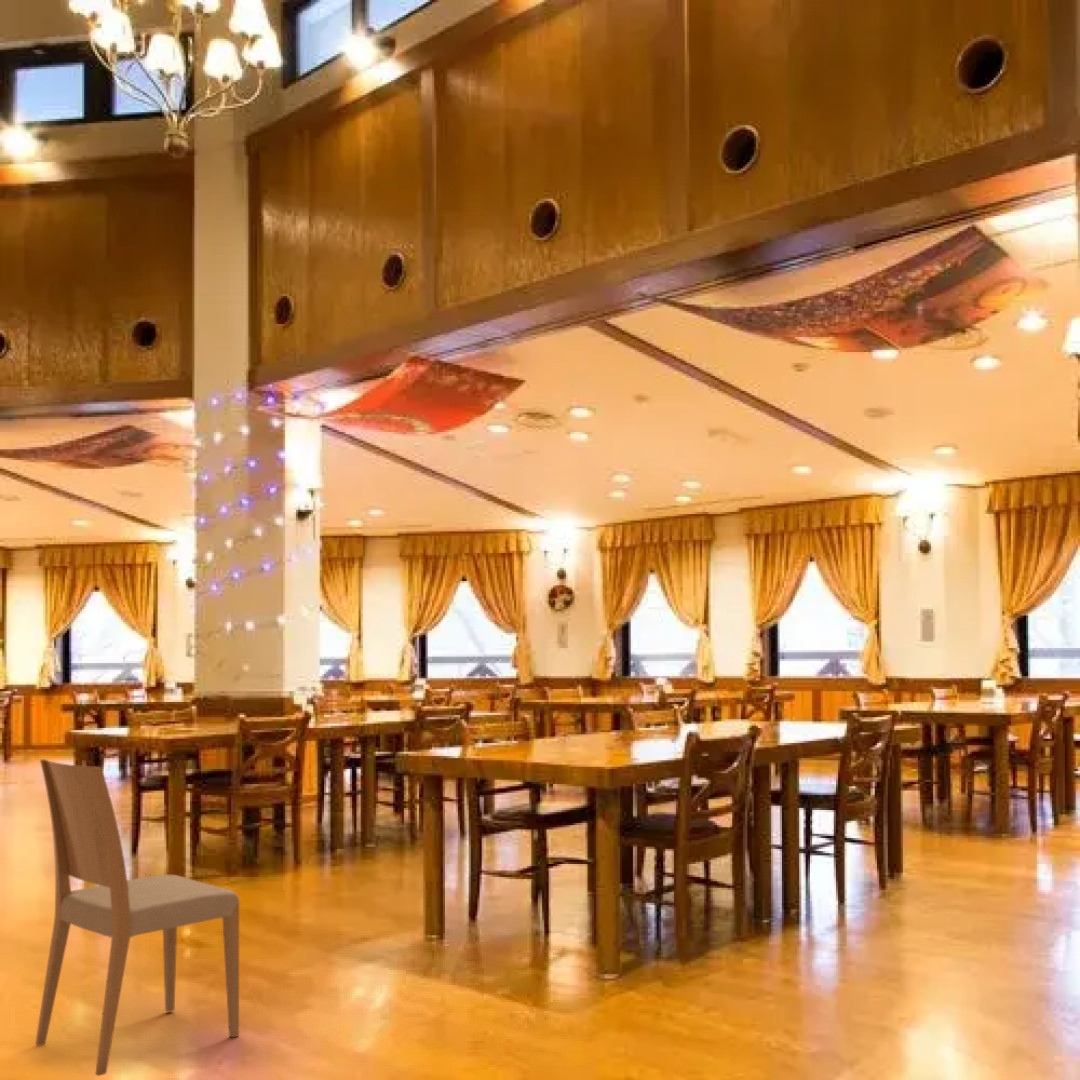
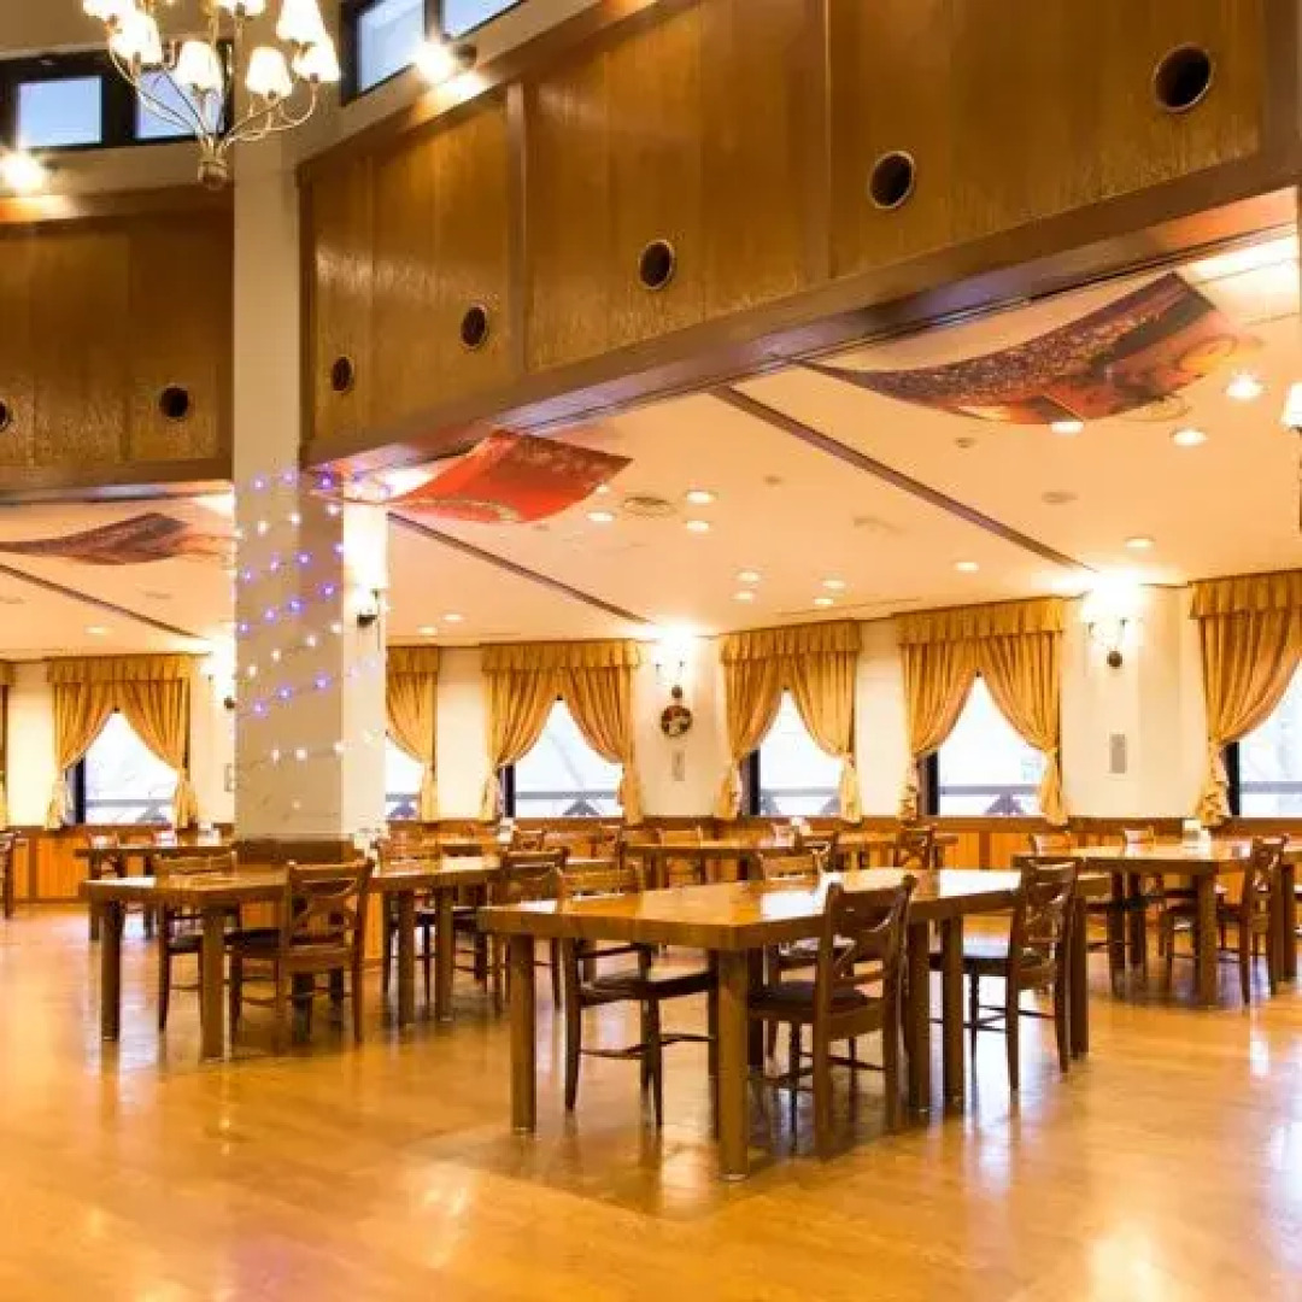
- dining chair (136, 897)
